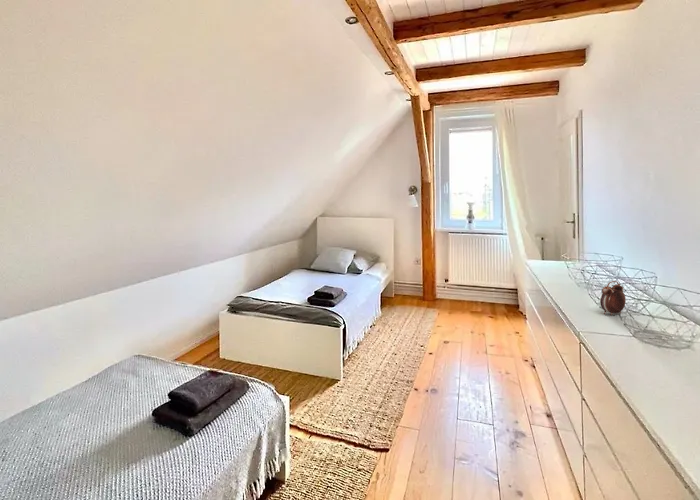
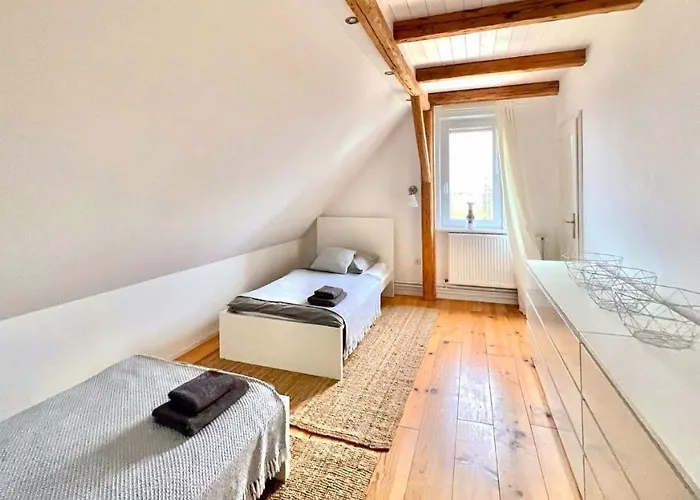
- alarm clock (612, 297)
